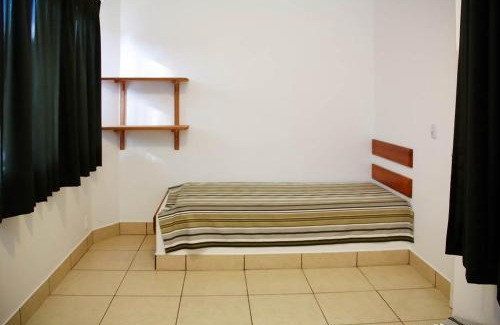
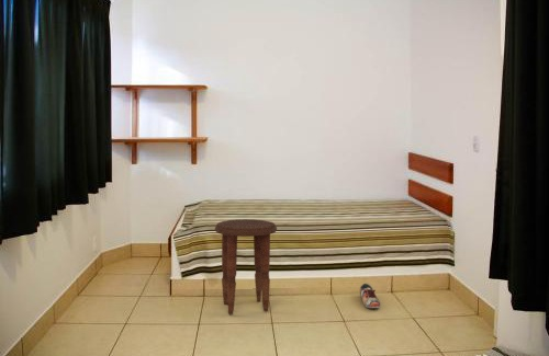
+ shoe (369, 296)
+ side table (255, 265)
